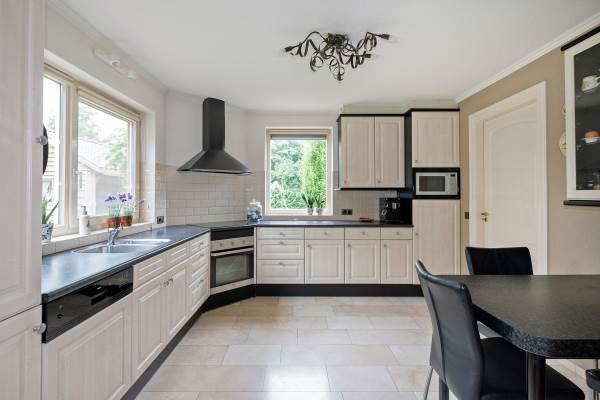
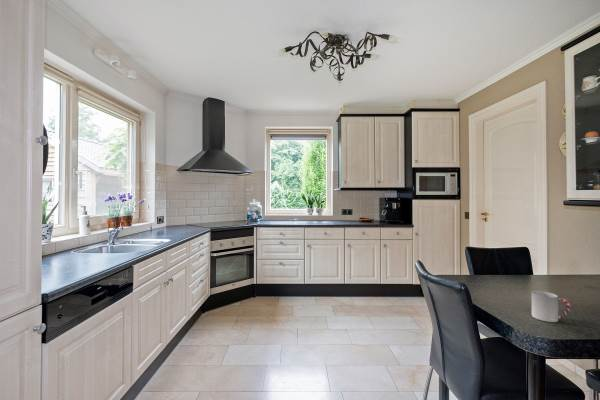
+ cup (550, 307)
